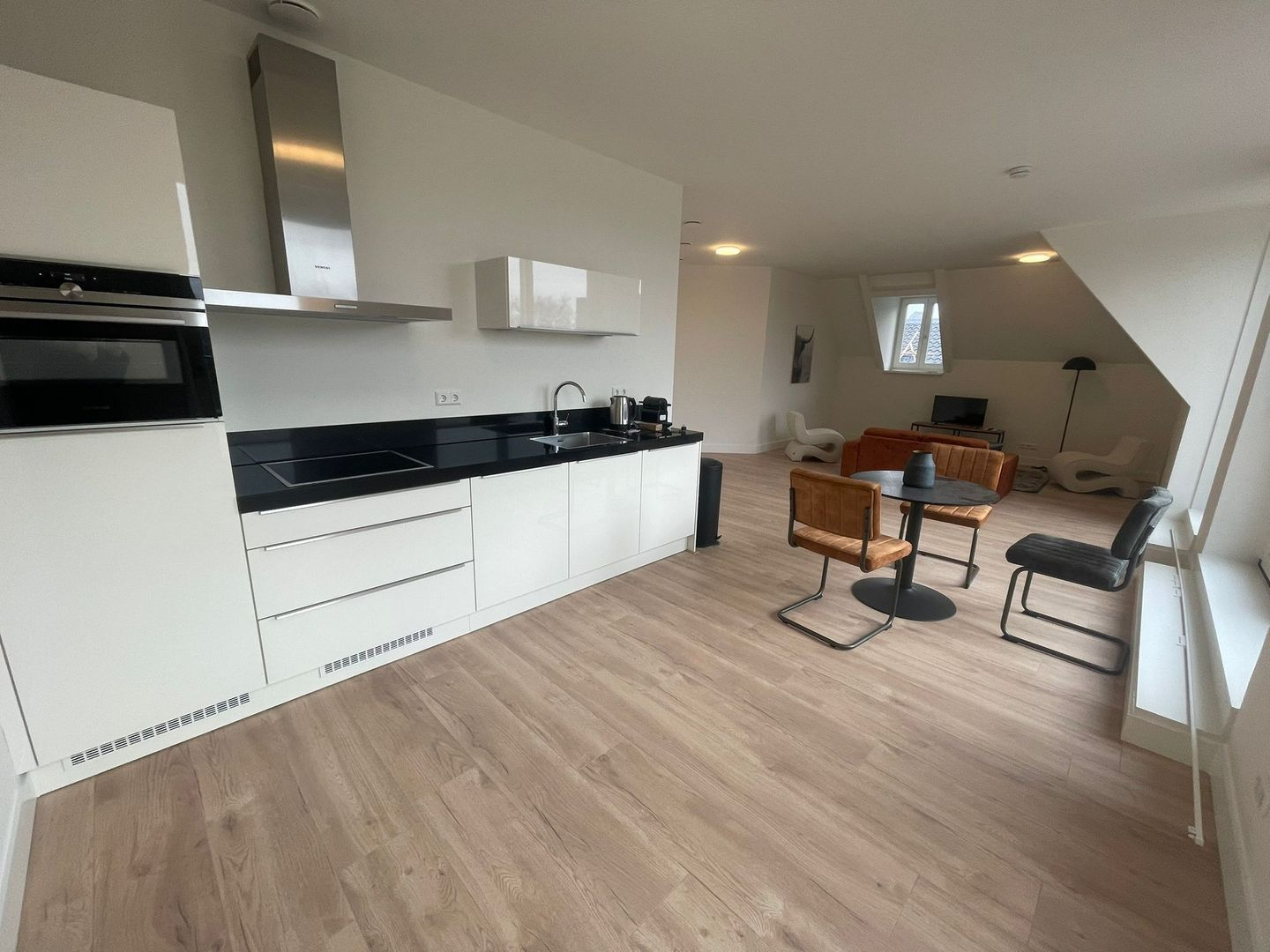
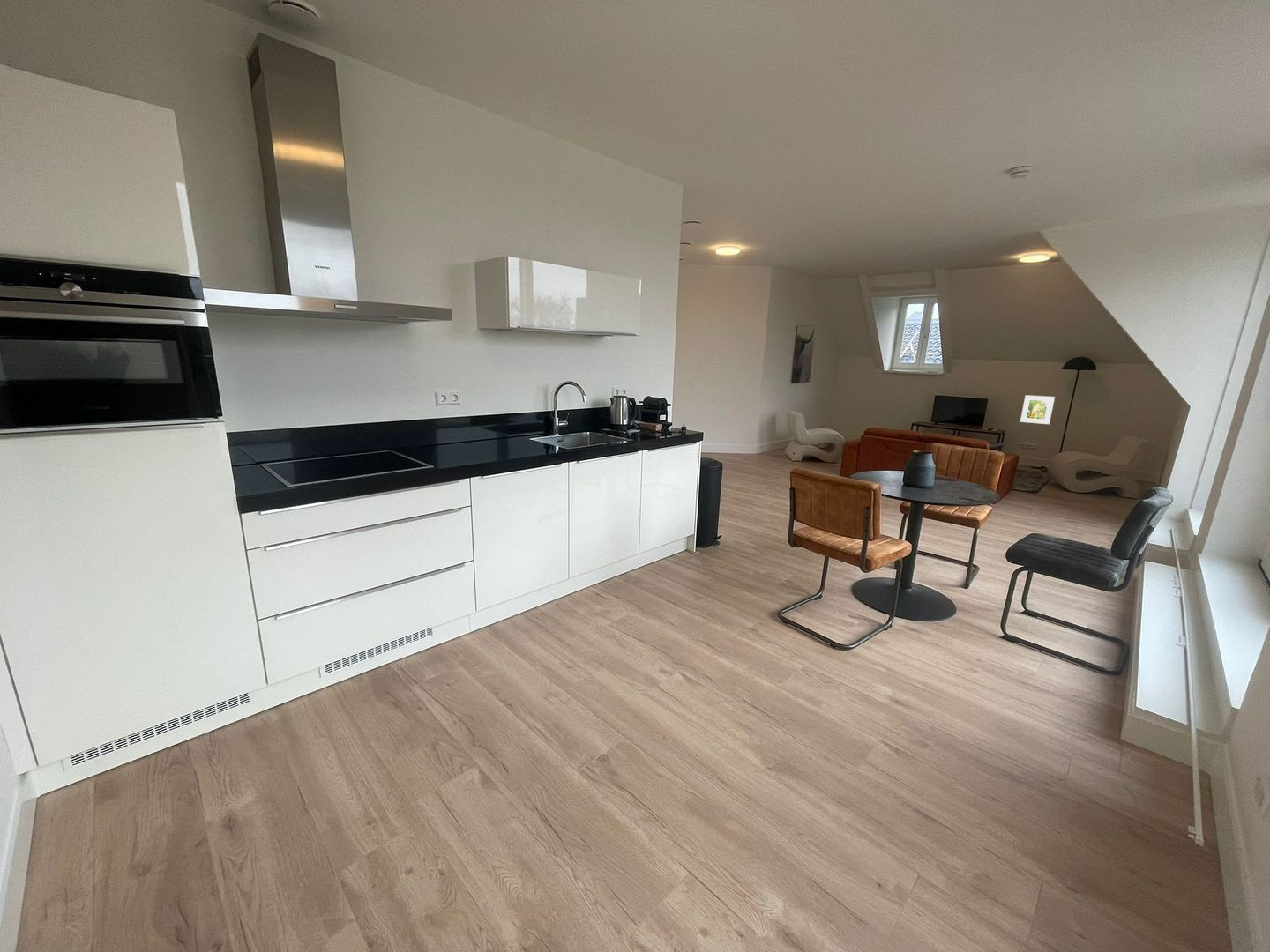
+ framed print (1037, 409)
